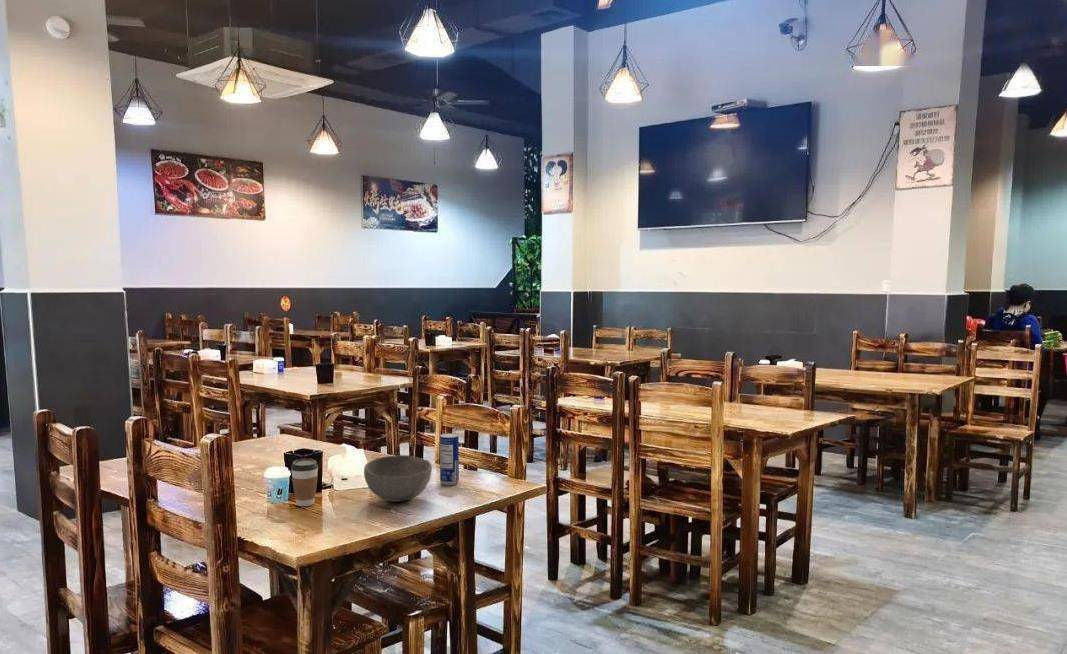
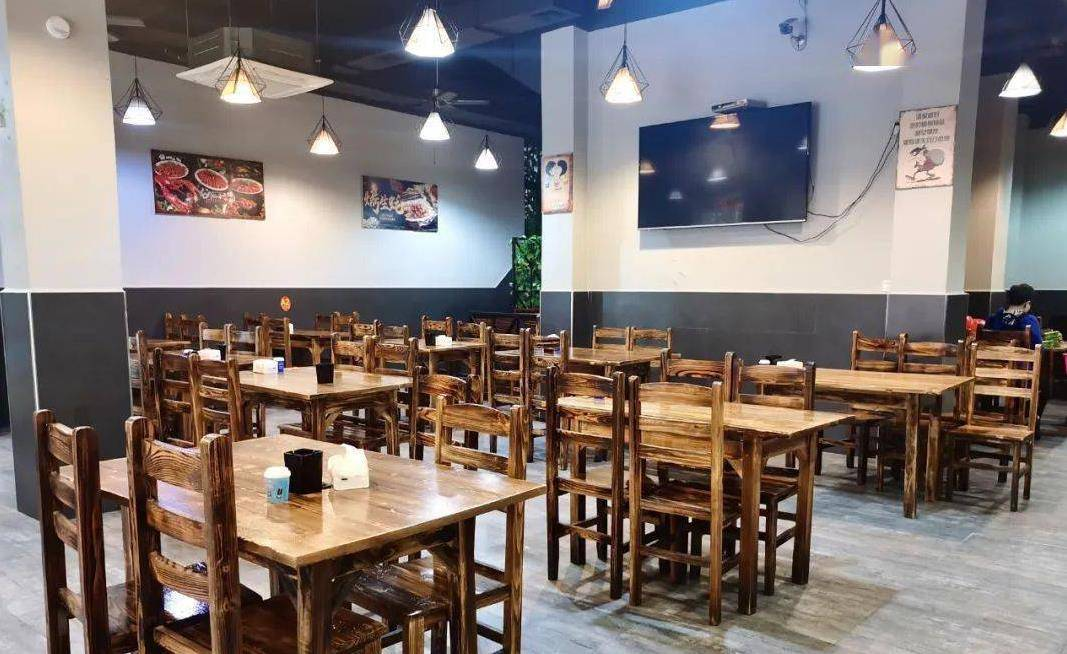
- beverage can (449, 459)
- bowl (398, 481)
- coffee cup (305, 482)
